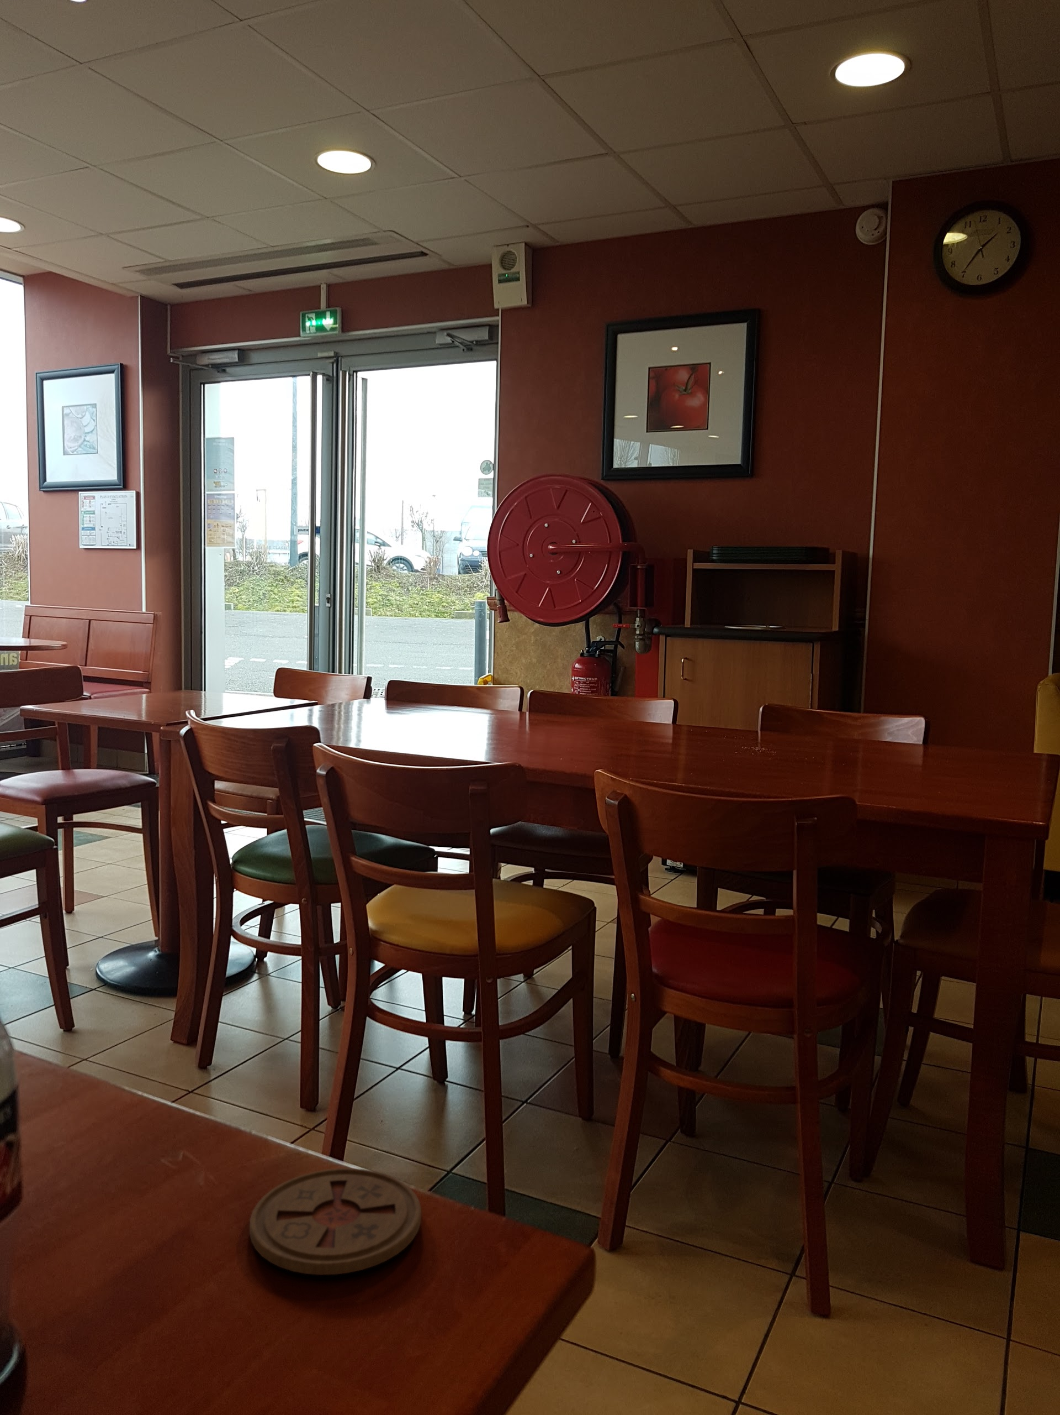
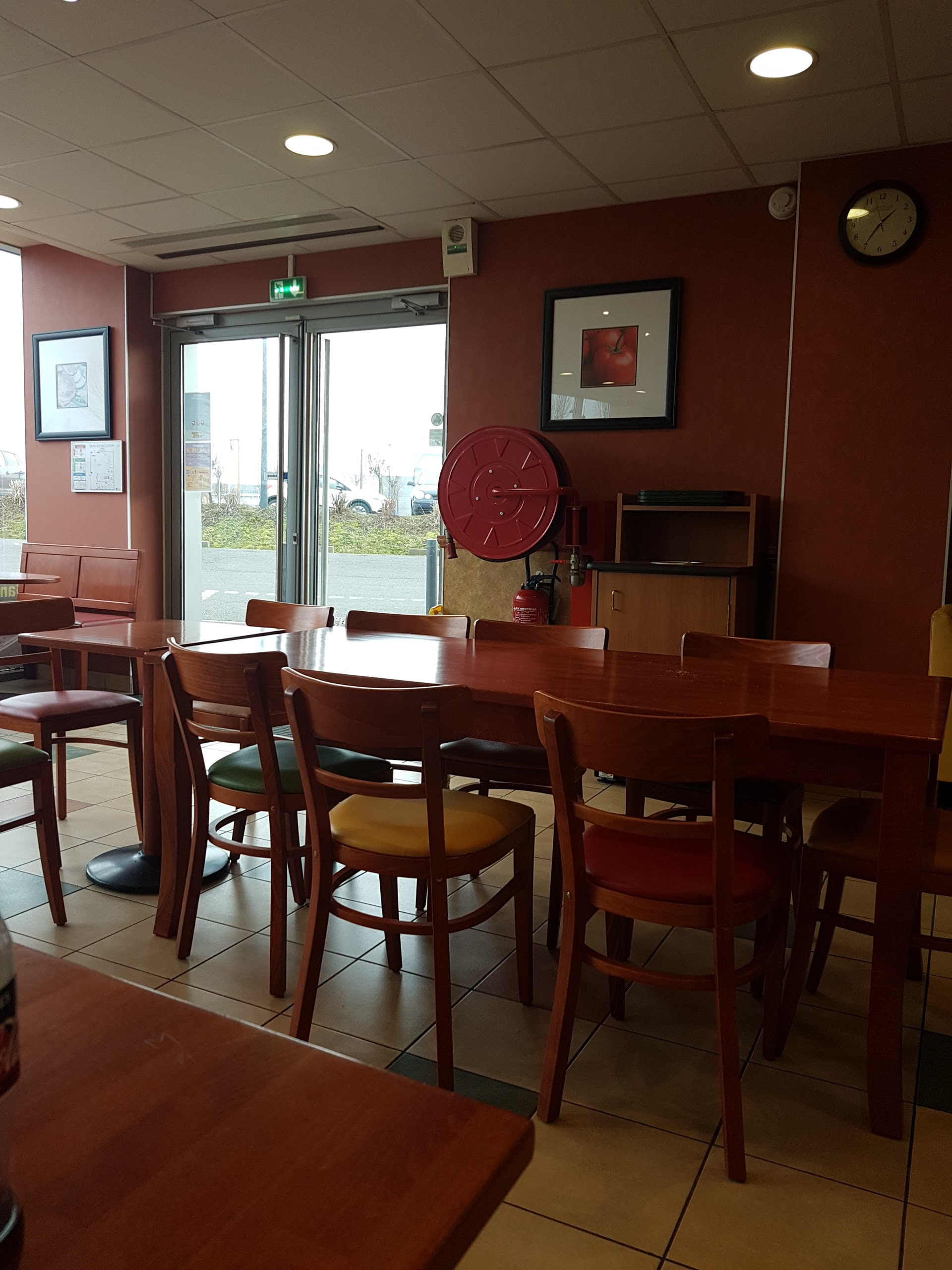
- coaster (336, 1217)
